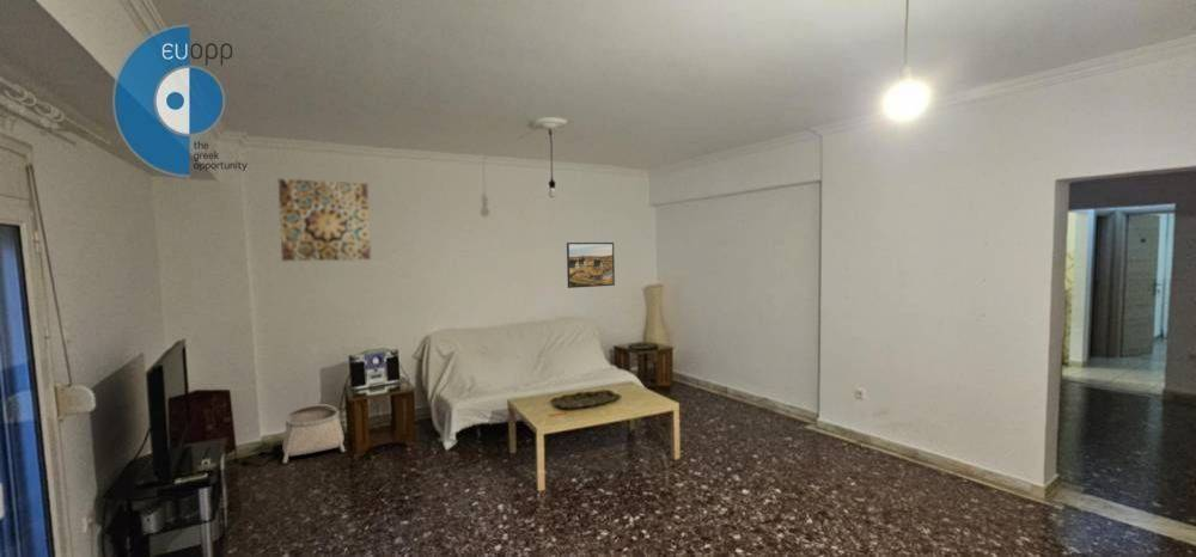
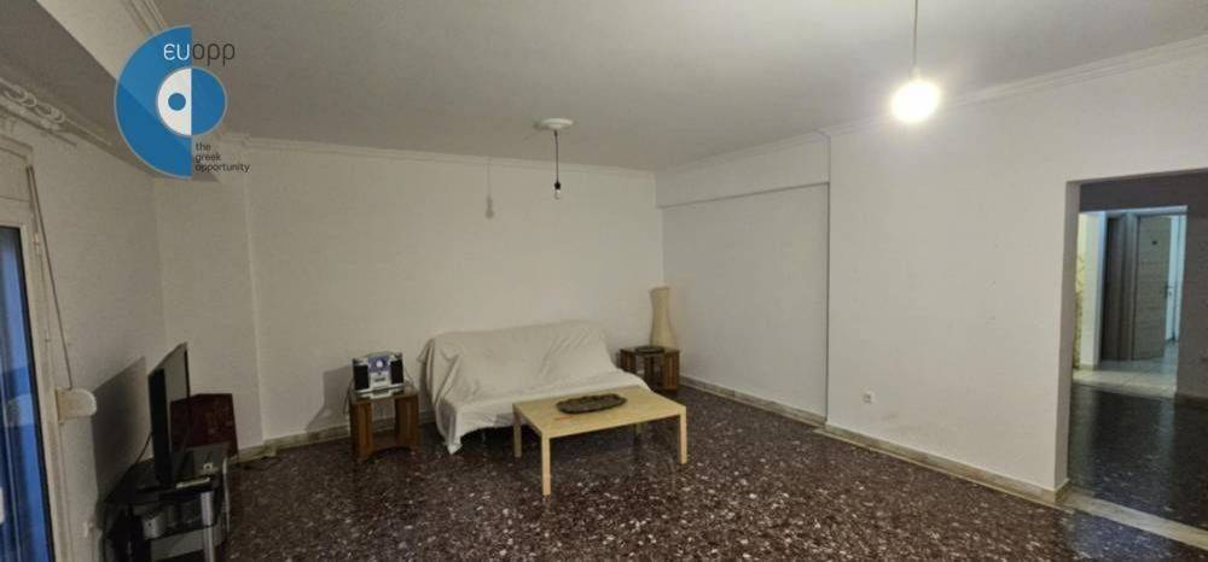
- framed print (591, 264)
- wall art (325, 220)
- basket (312, 426)
